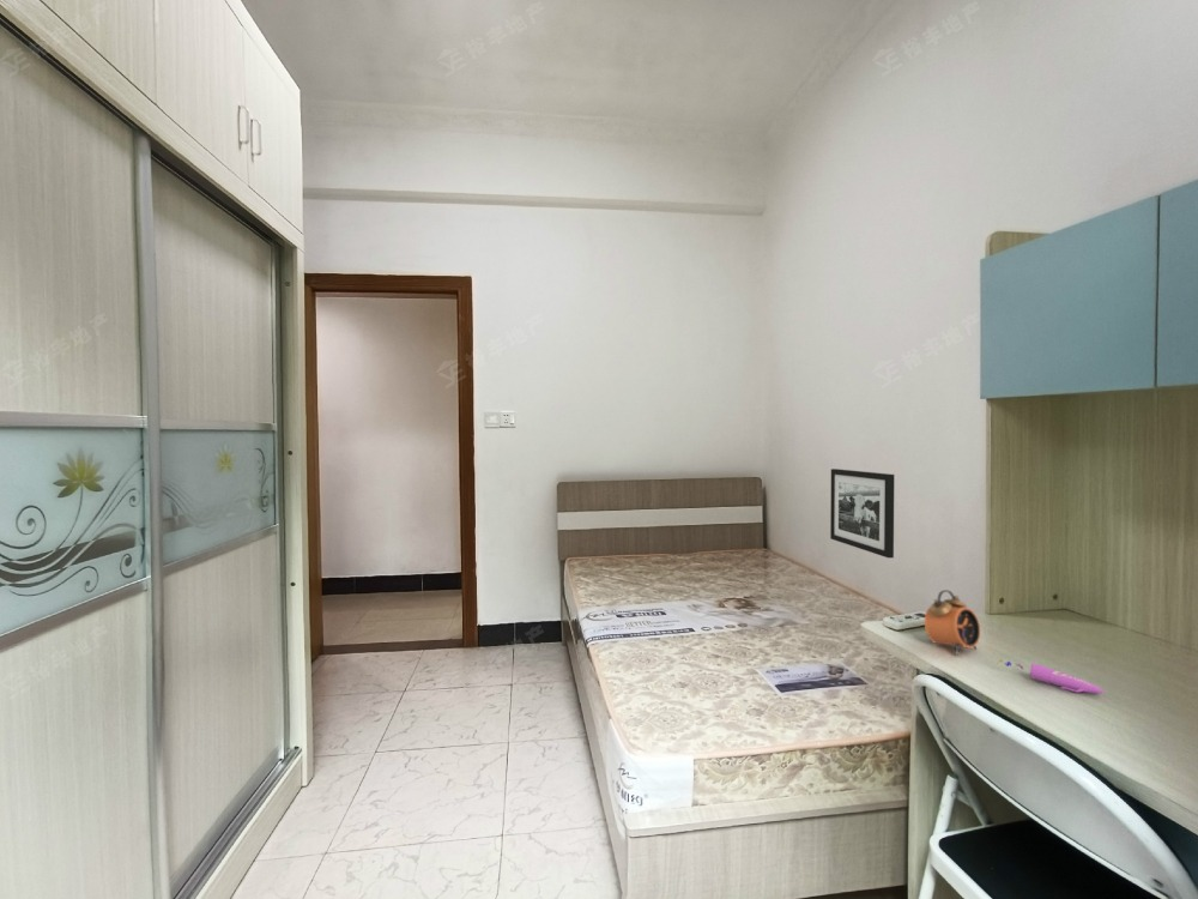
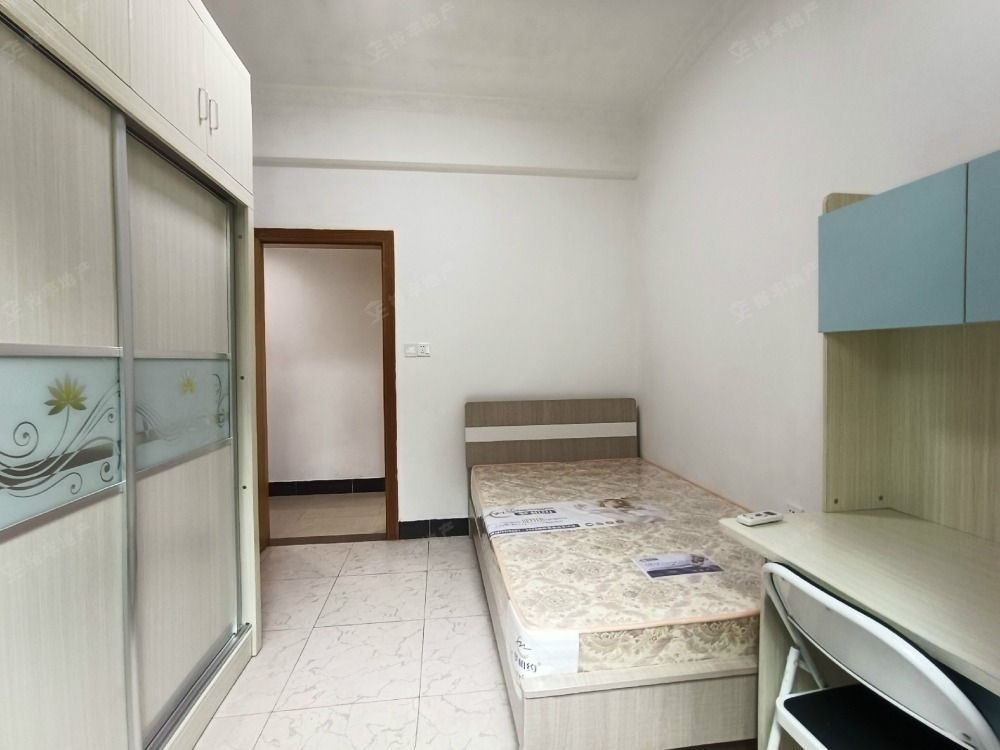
- alarm clock (951, 620)
- picture frame (859, 509)
- pen (1047, 675)
